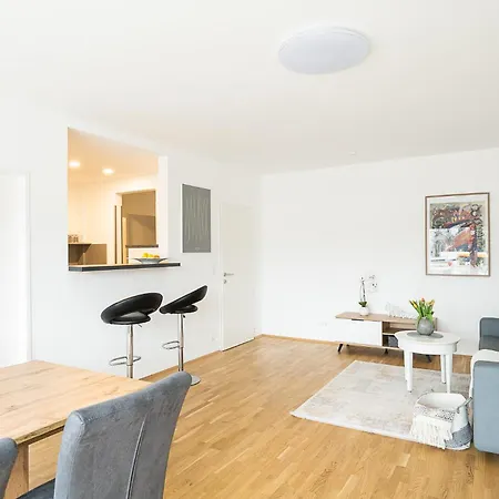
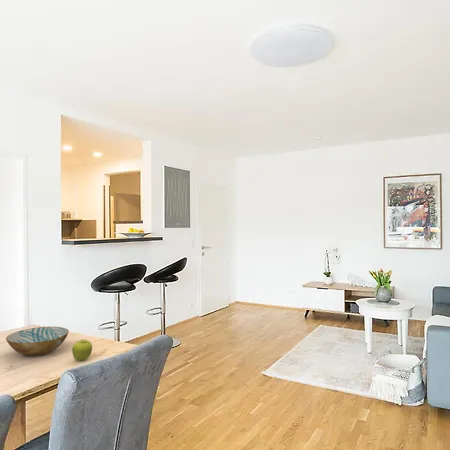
+ bowl (38, 343)
+ fruit (82, 350)
